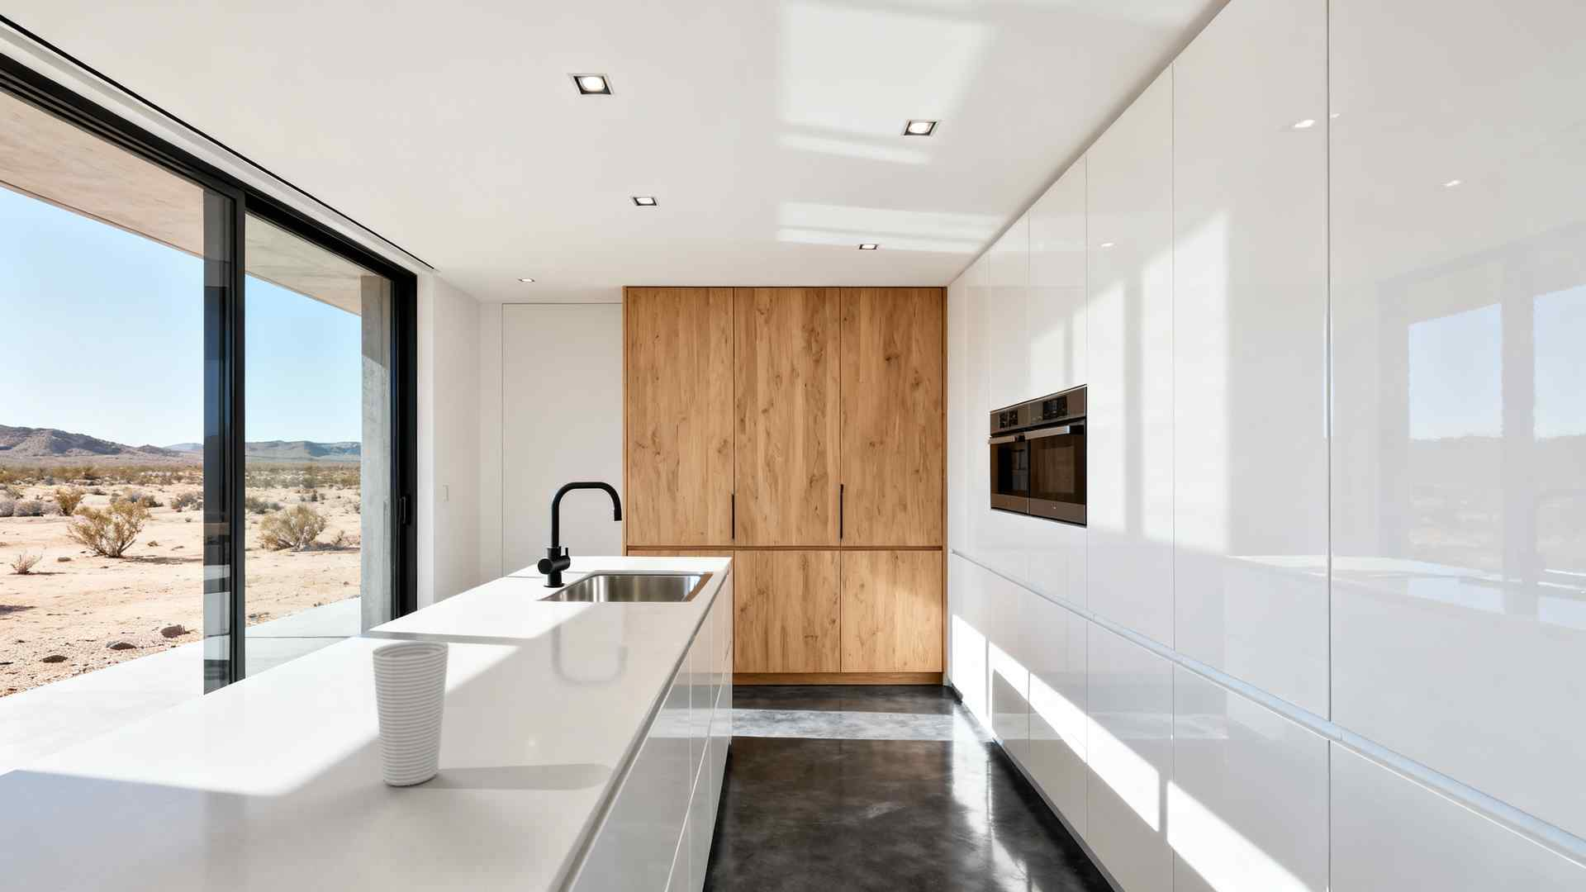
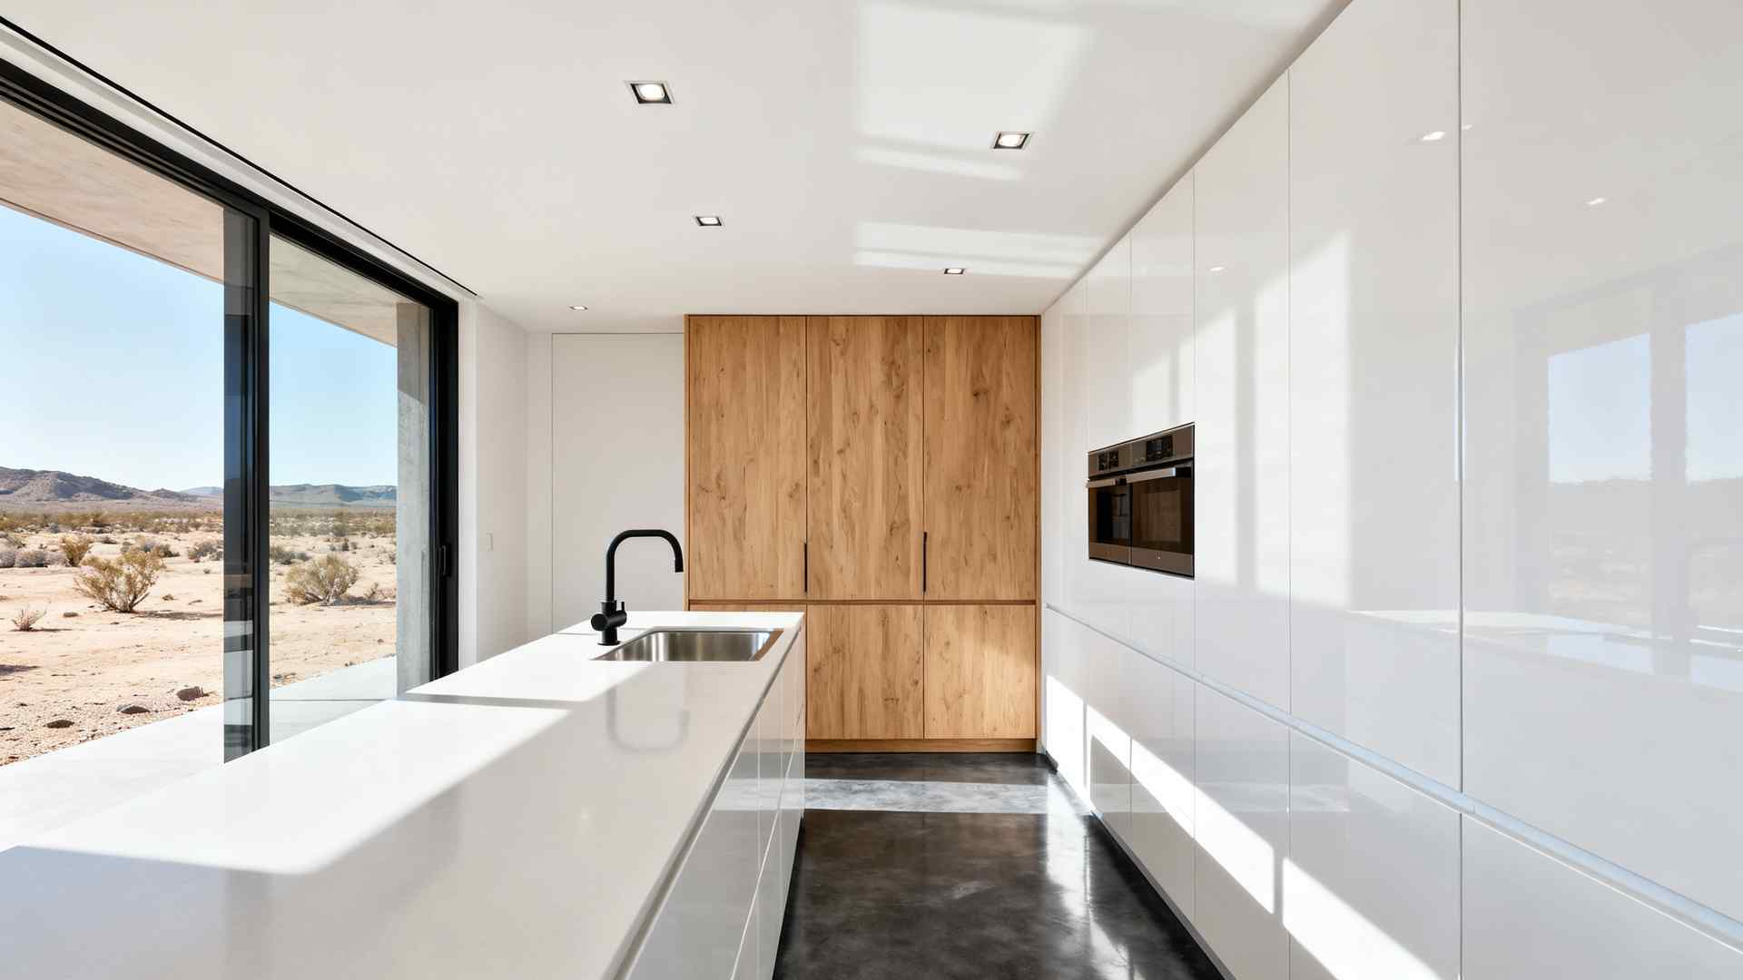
- cup (411, 712)
